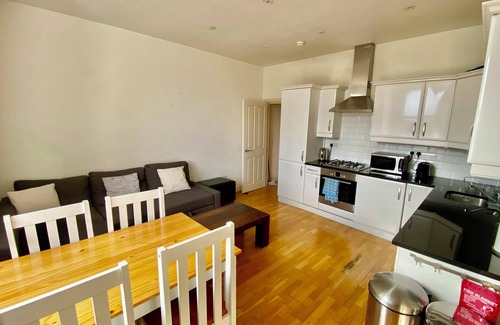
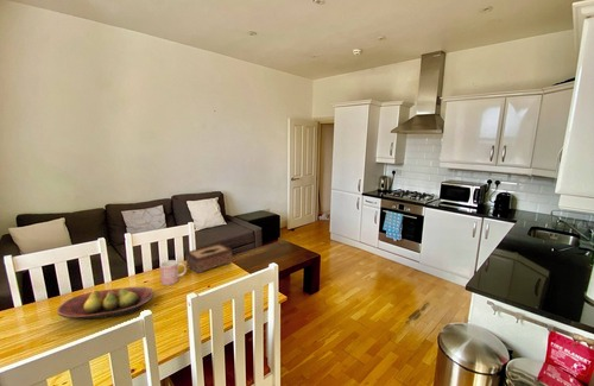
+ tissue box (209, 257)
+ fruit bowl (108, 300)
+ mug (172, 271)
